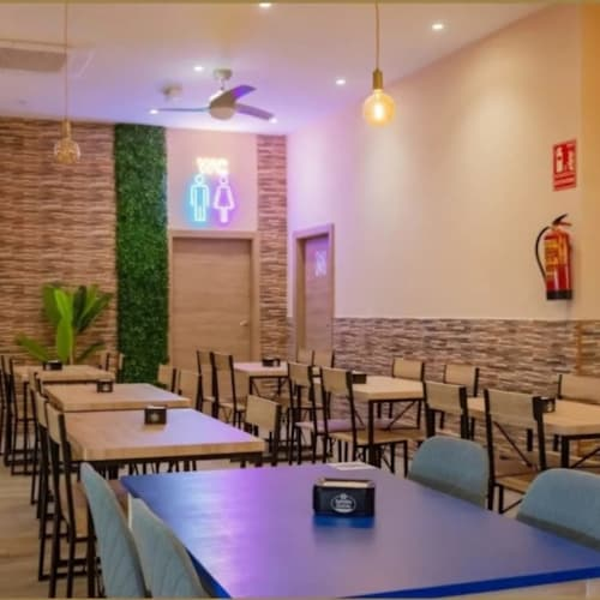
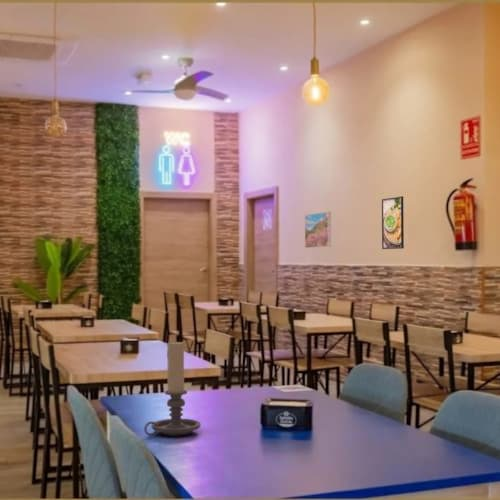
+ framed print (392, 223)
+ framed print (317, 230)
+ candle holder (171, 386)
